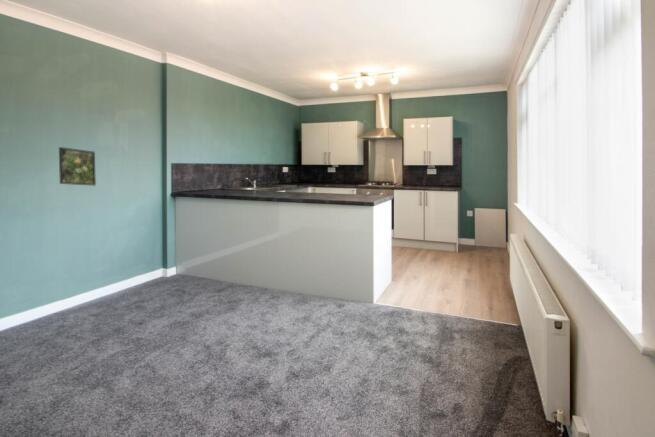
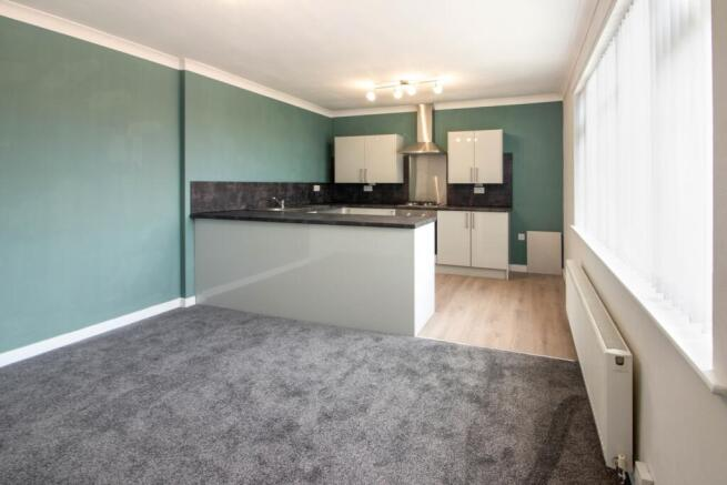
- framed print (77, 167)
